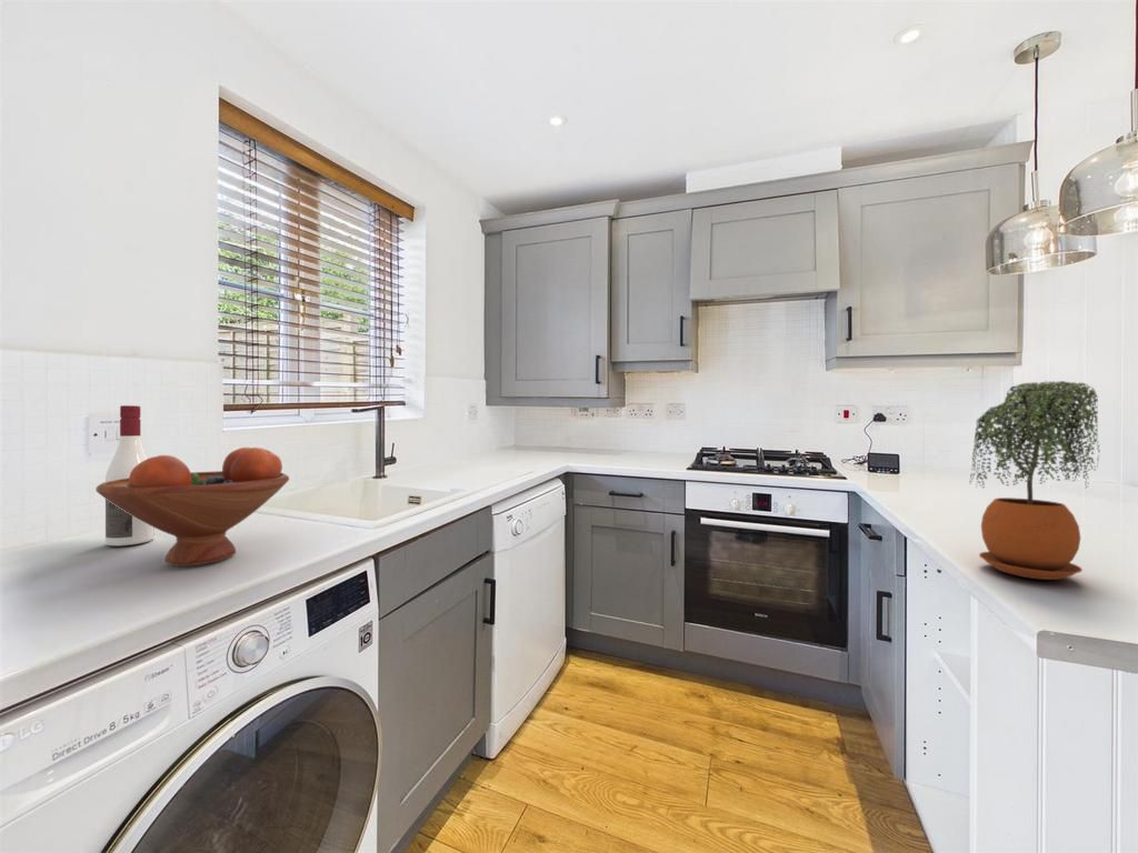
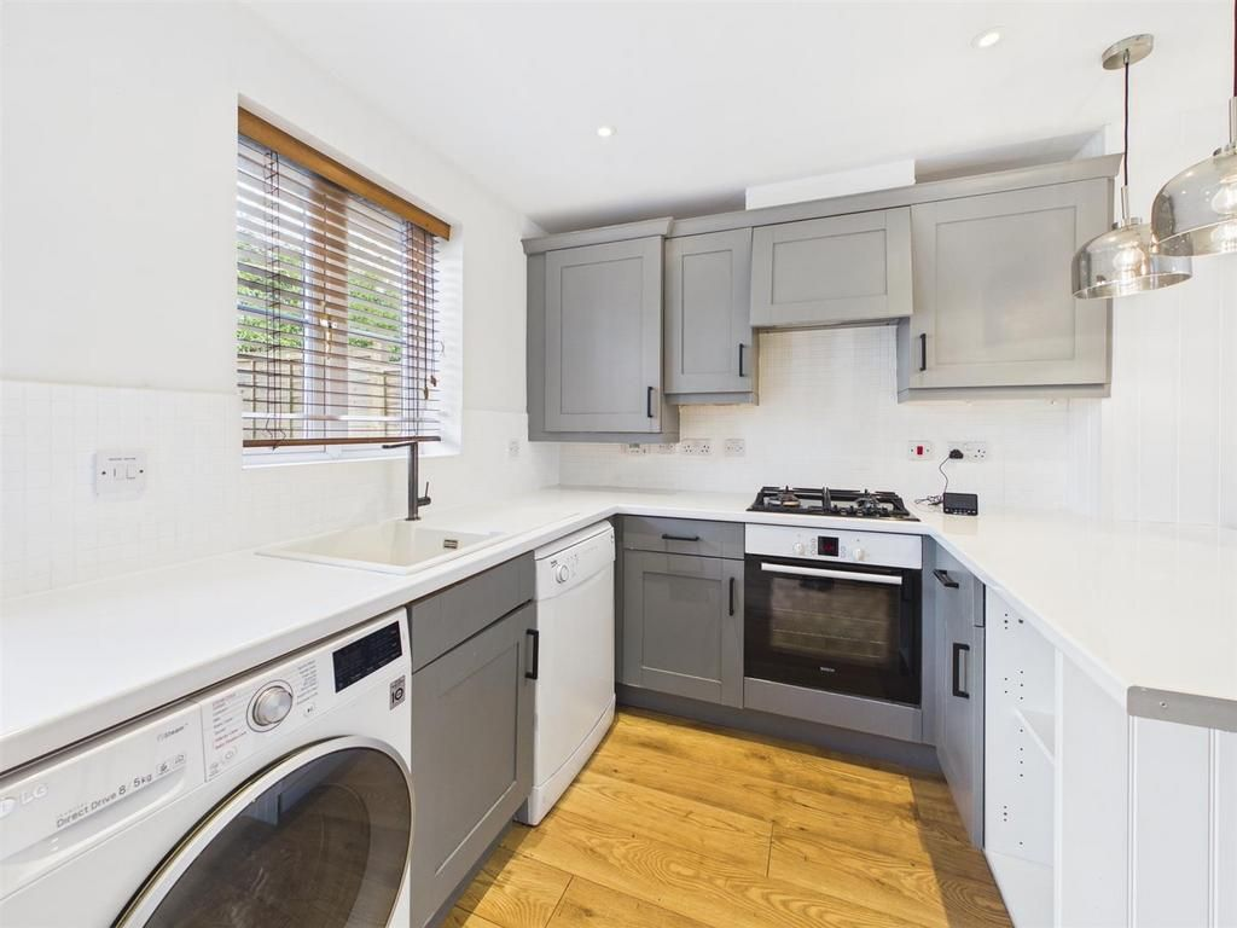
- potted plant (1030, 476)
- alcohol (129, 473)
- fruit bowl (201, 503)
